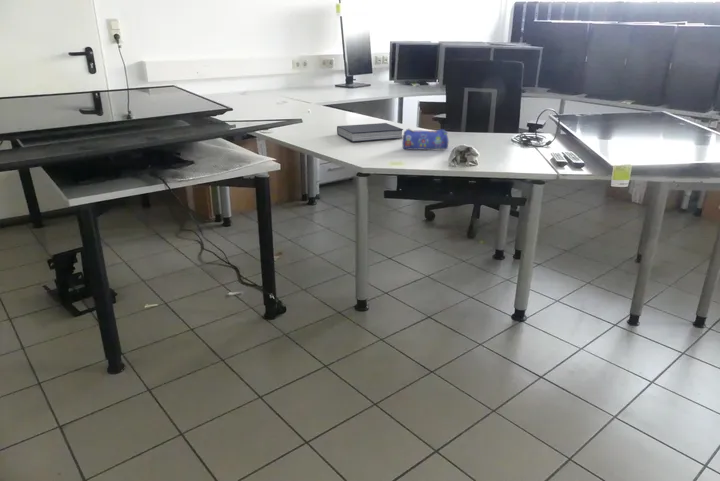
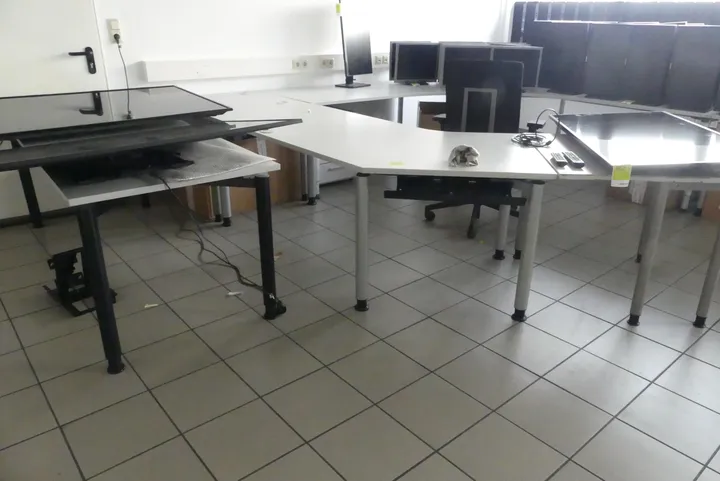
- book (369, 131)
- pencil case (425, 139)
